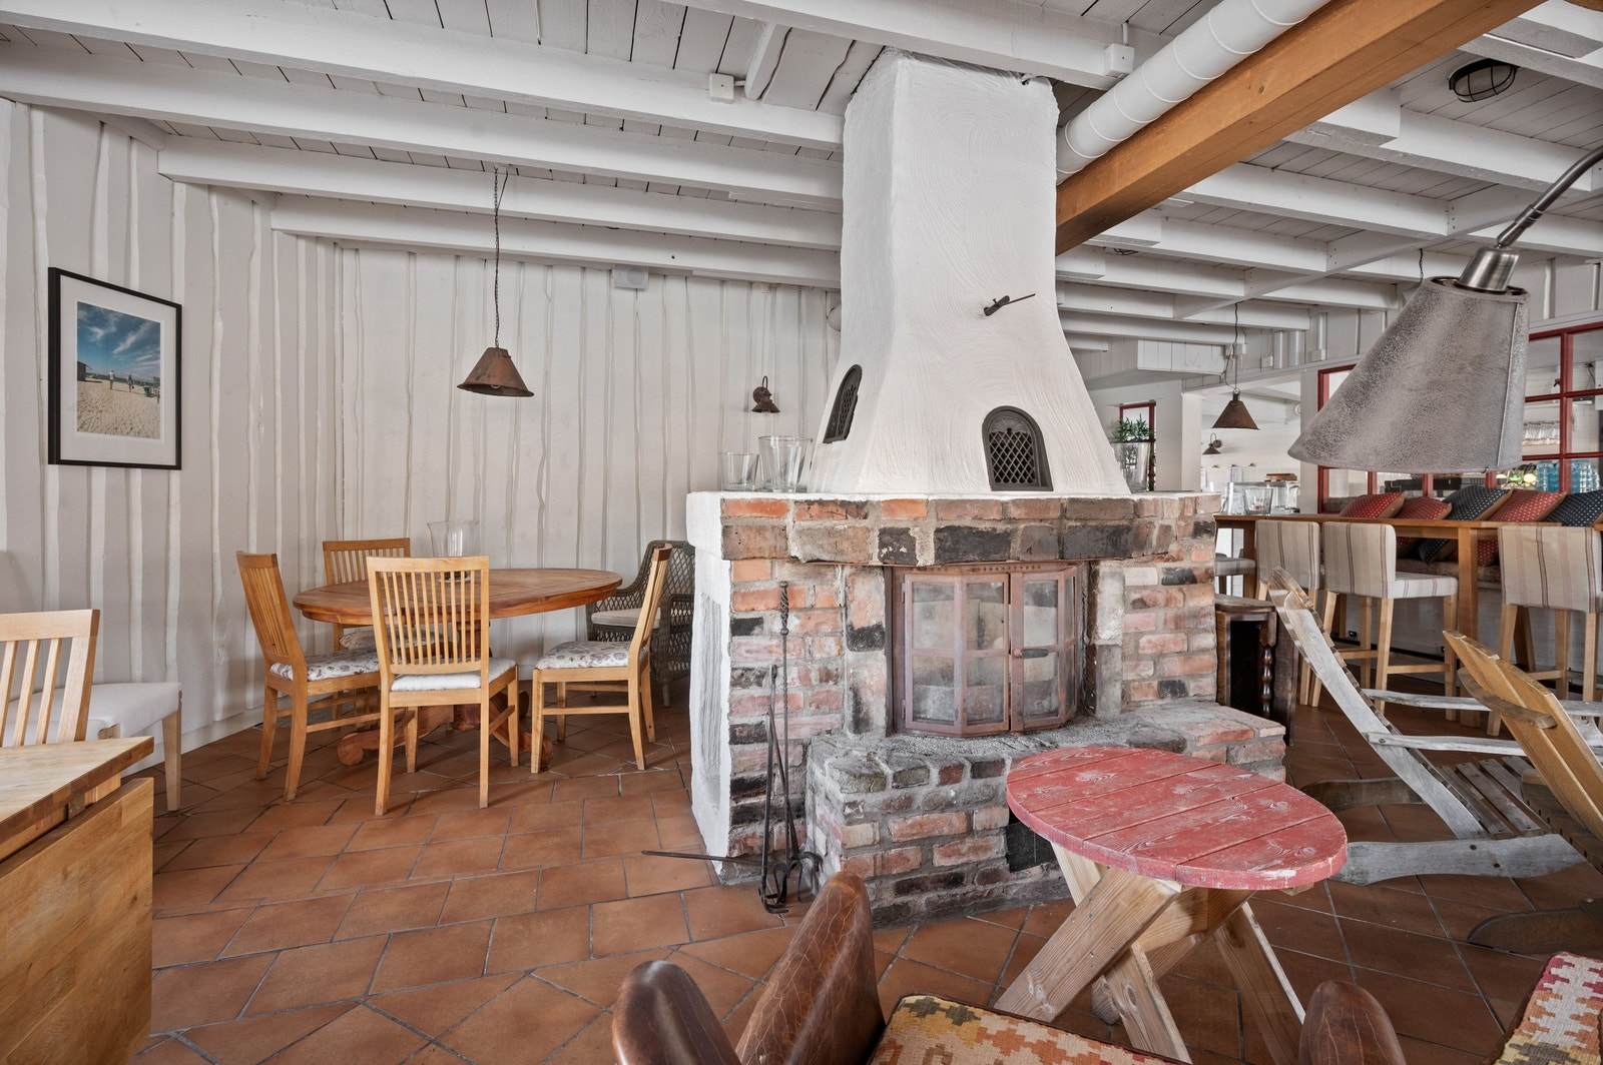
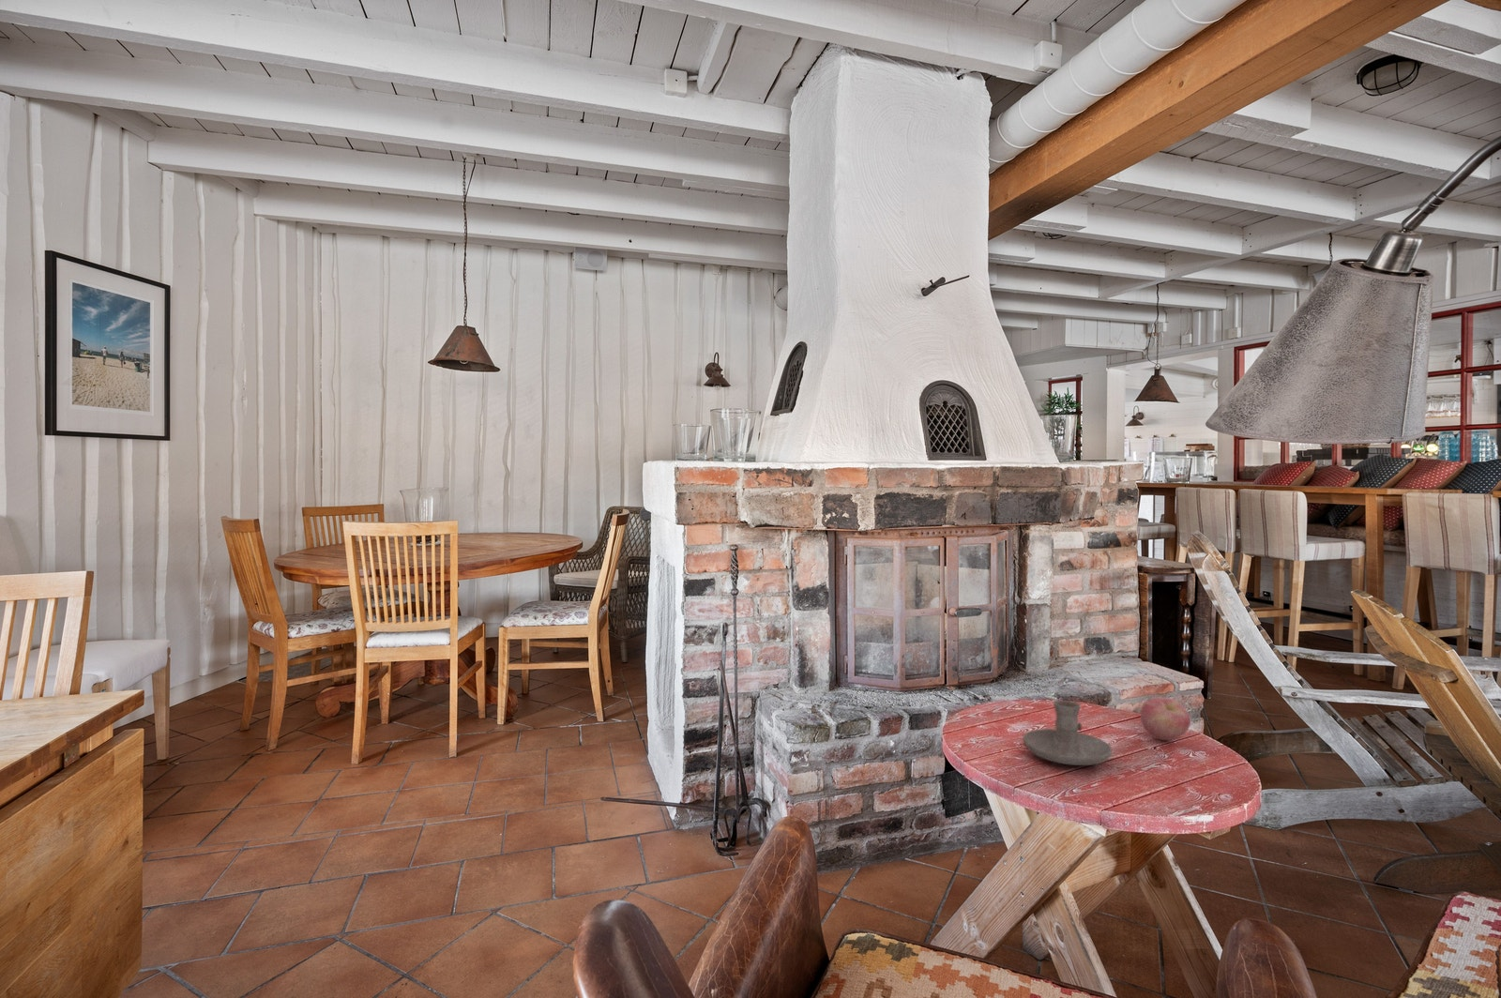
+ candle holder (1066, 727)
+ apple (1165, 718)
